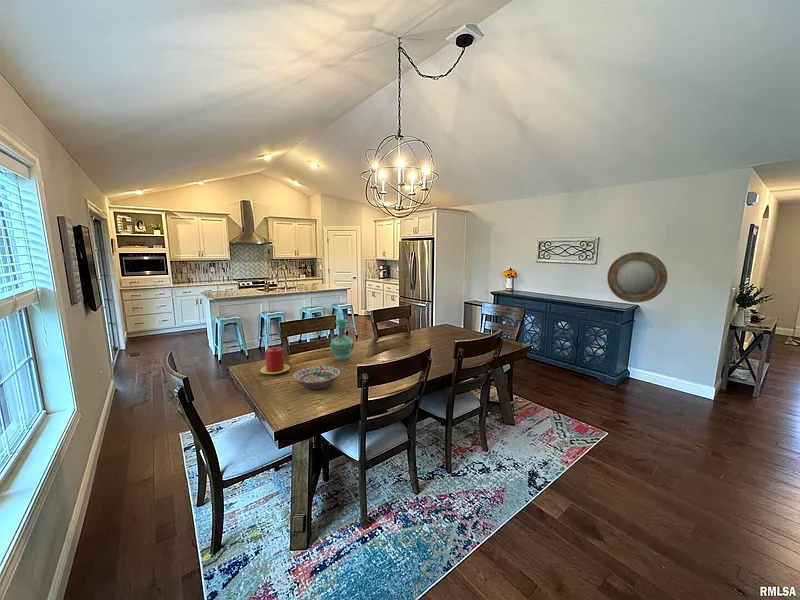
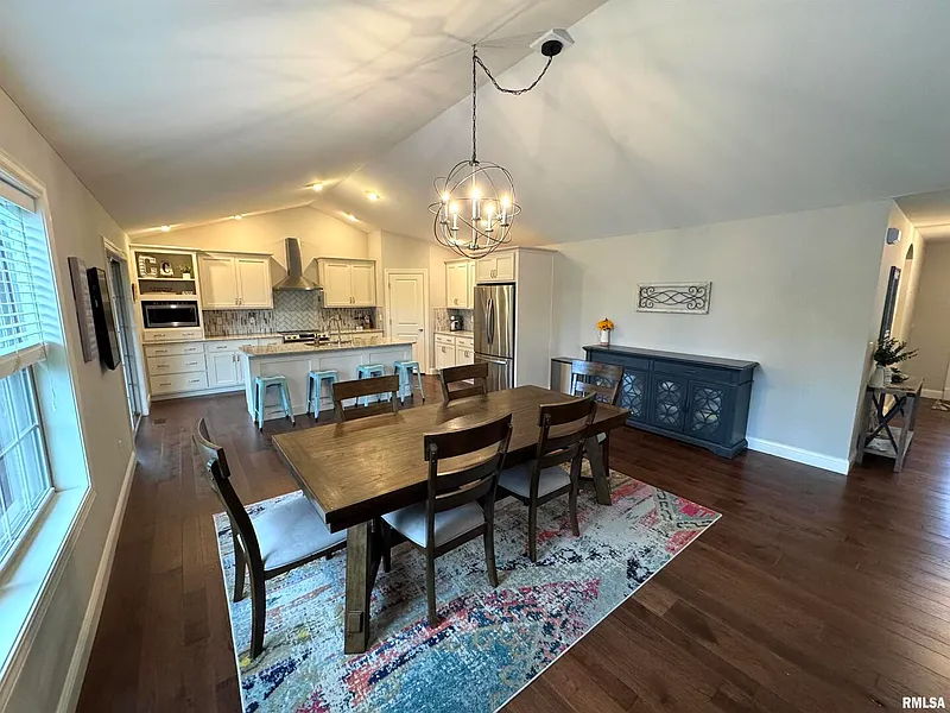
- decorative bowl (317, 379)
- home mirror (635, 277)
- candle (274, 360)
- vase (342, 339)
